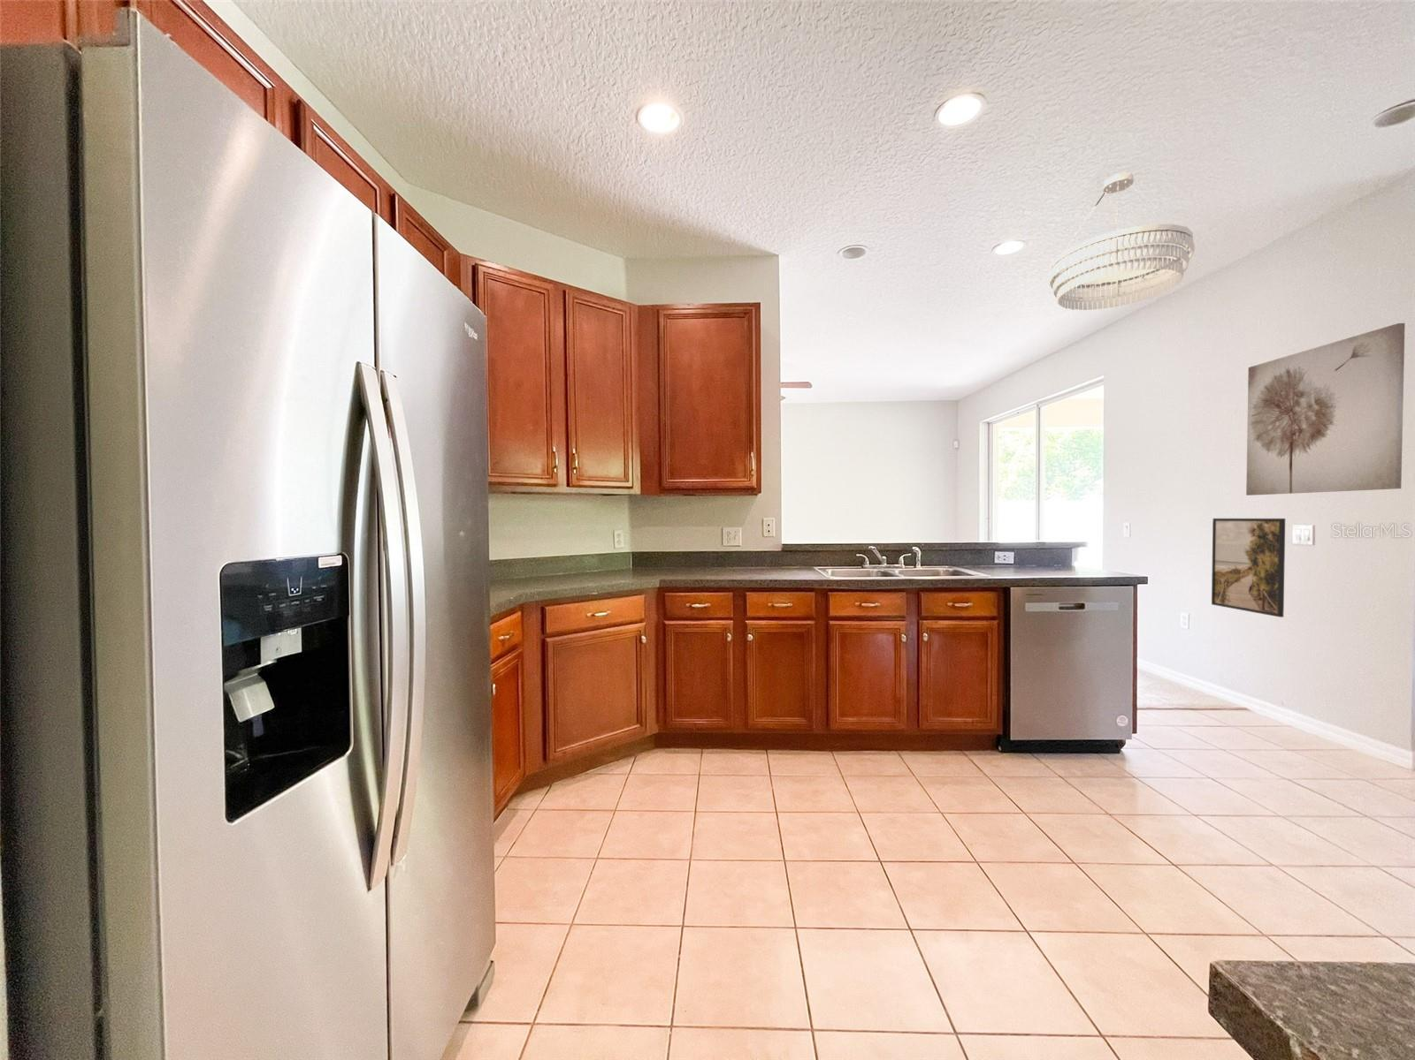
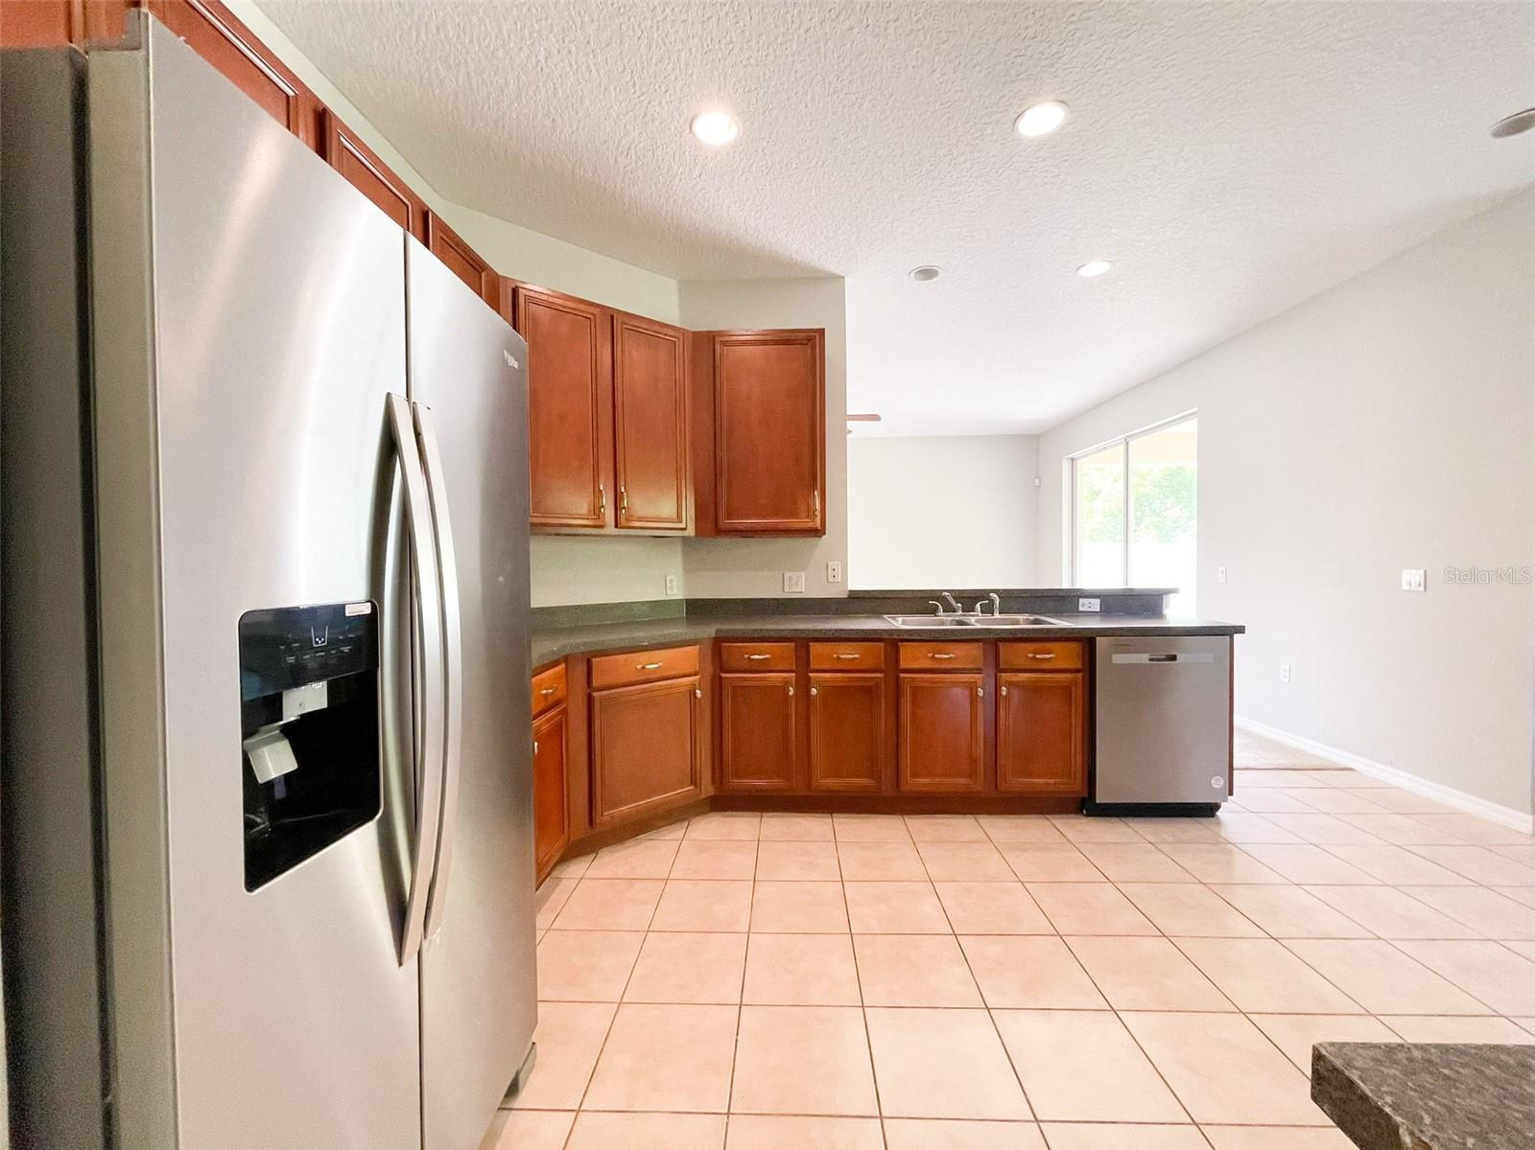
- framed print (1246, 565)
- chandelier (1118, 235)
- wall art (1315, 420)
